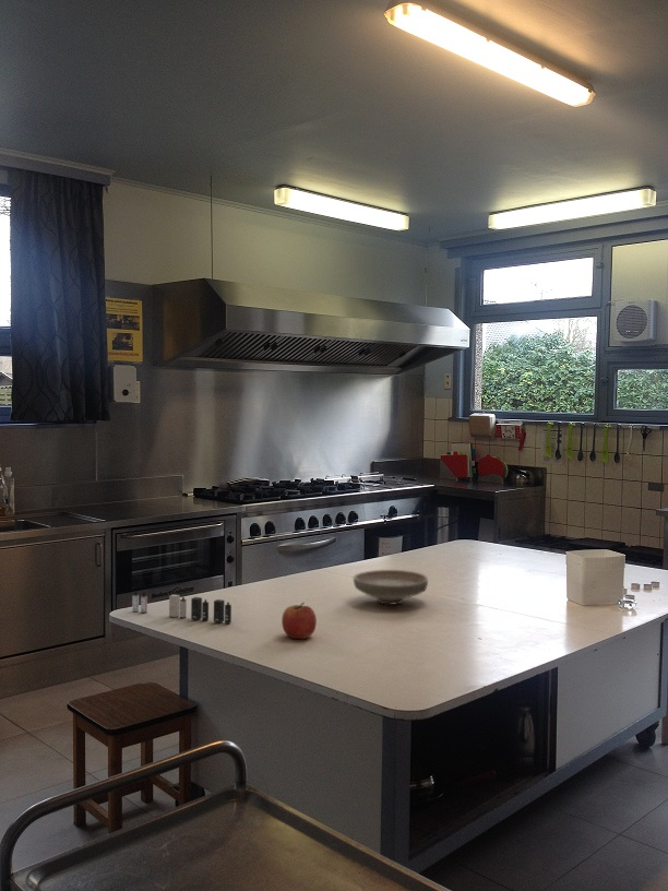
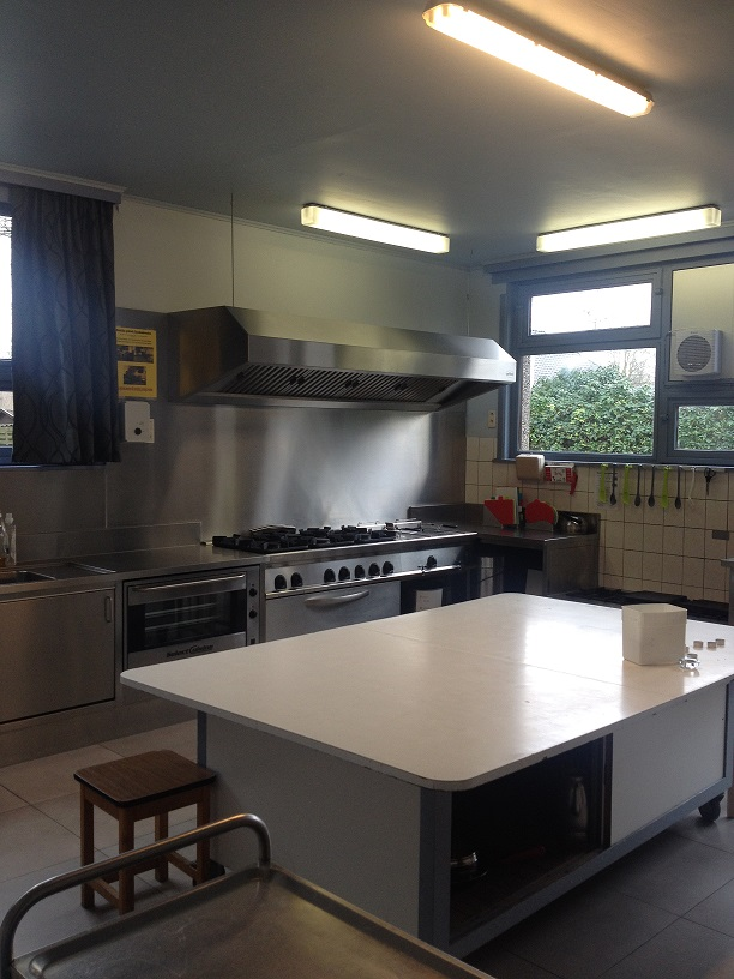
- bowl (390, 589)
- bottle (180, 606)
- apple (298, 619)
